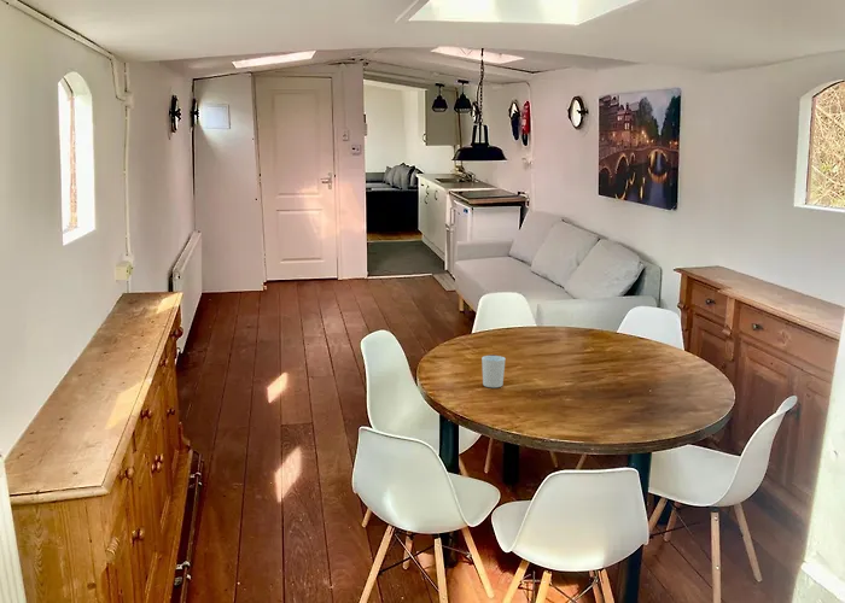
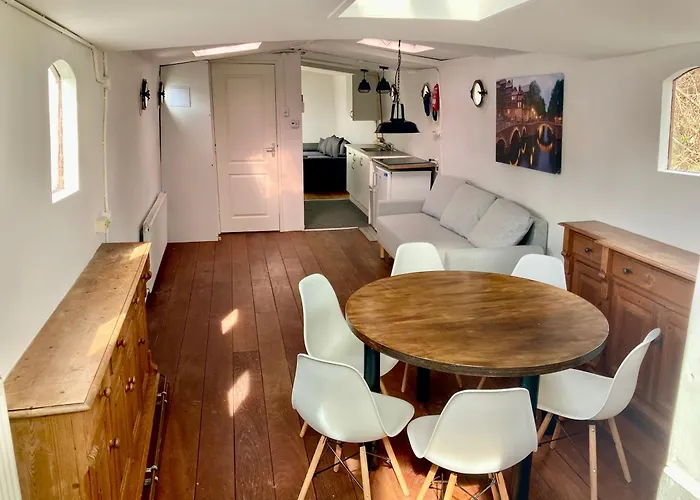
- cup (493, 370)
